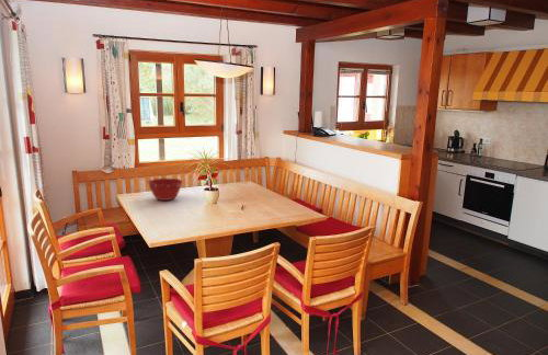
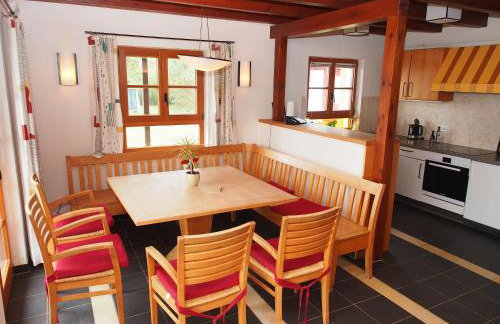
- mixing bowl (165, 190)
